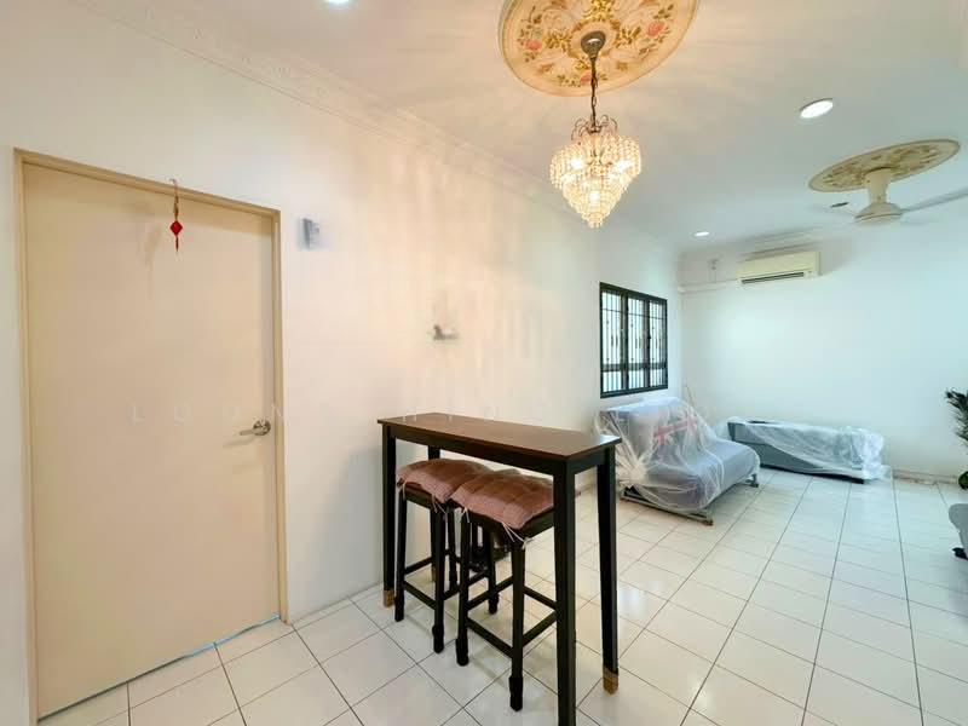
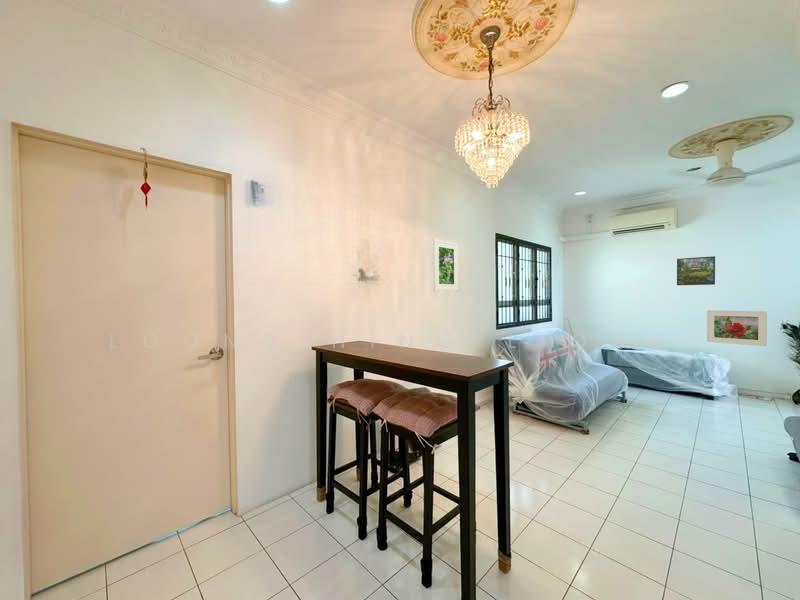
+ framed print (695, 271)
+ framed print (735, 327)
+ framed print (446, 266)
